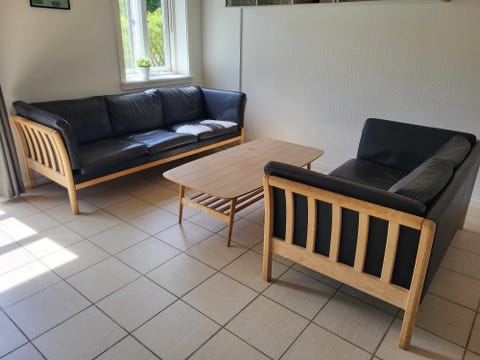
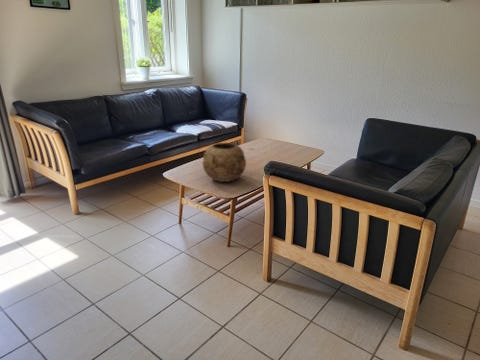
+ decorative bowl (224, 162)
